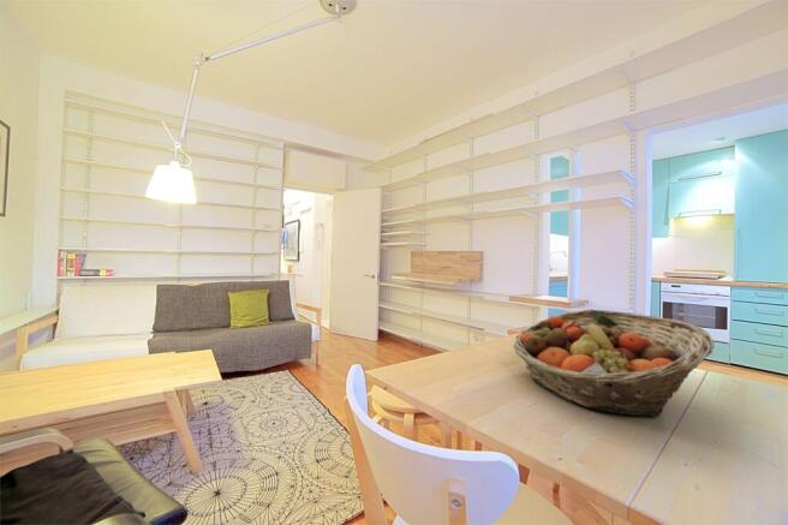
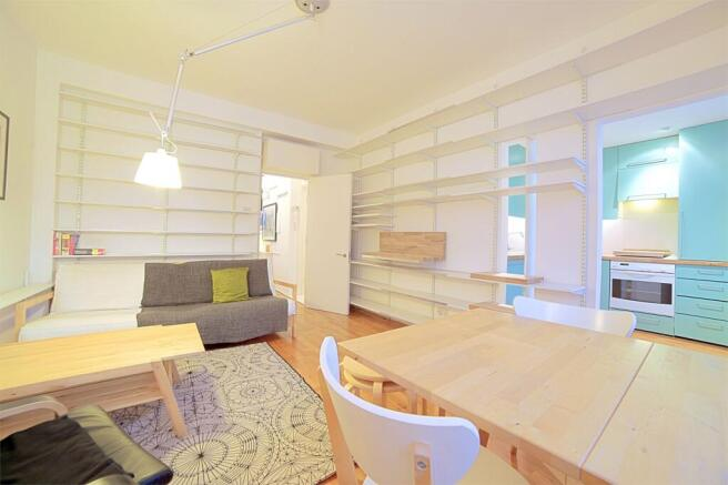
- fruit basket (596, 351)
